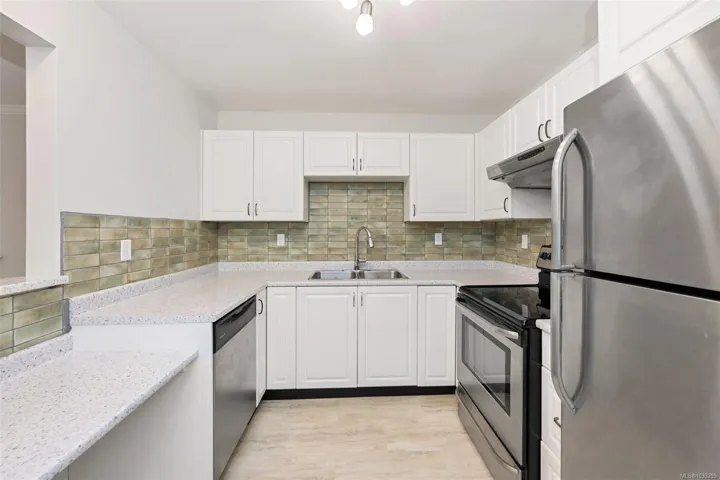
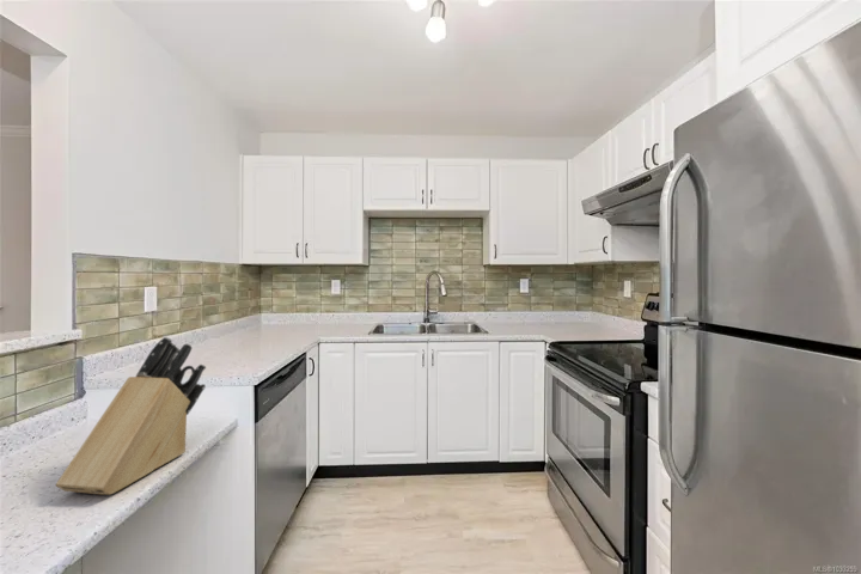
+ knife block (144, 403)
